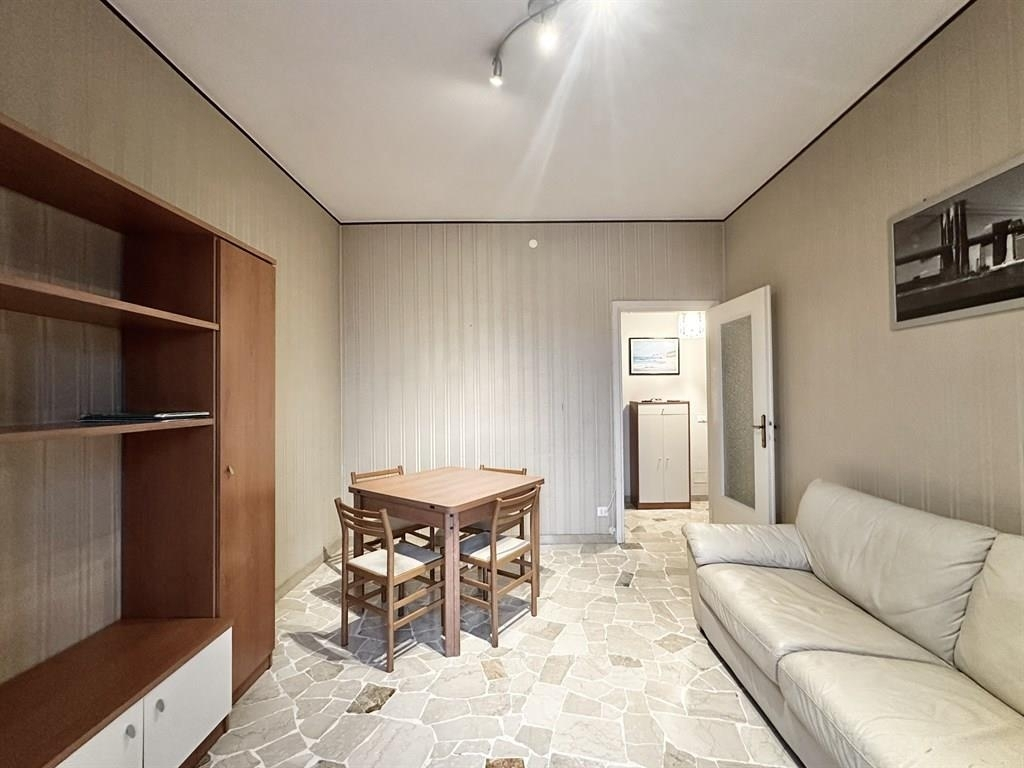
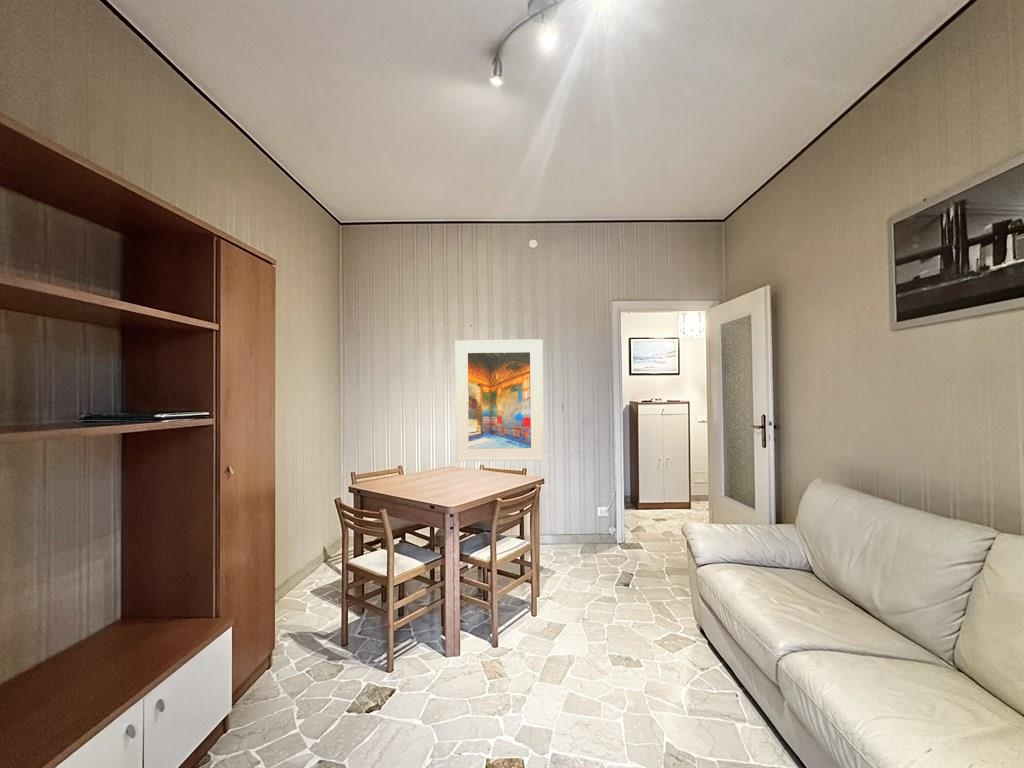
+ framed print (499, 400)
